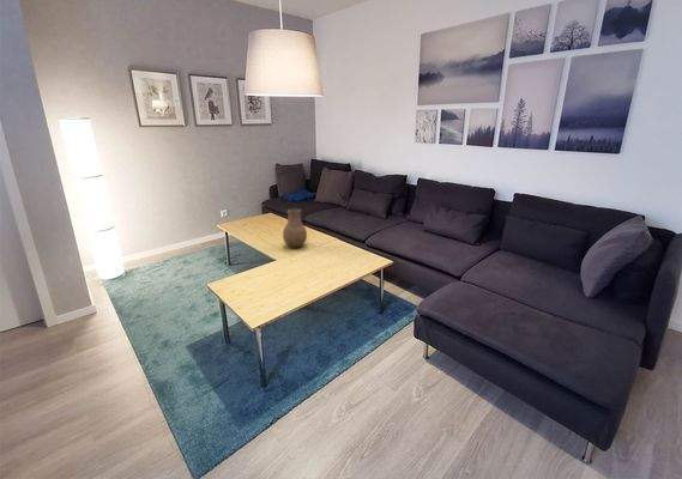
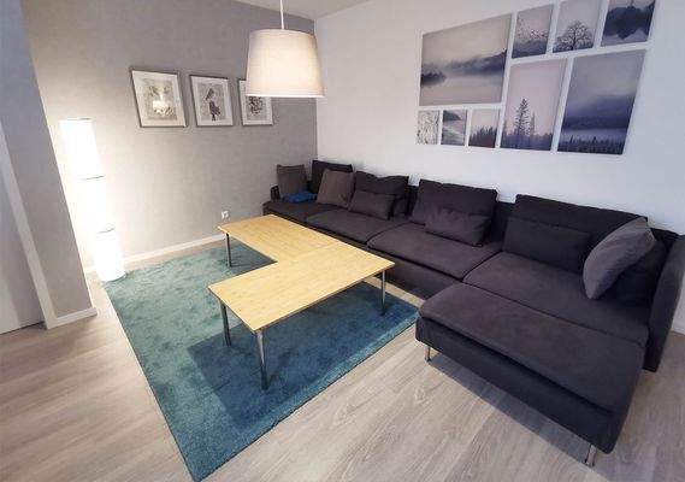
- vase (294, 229)
